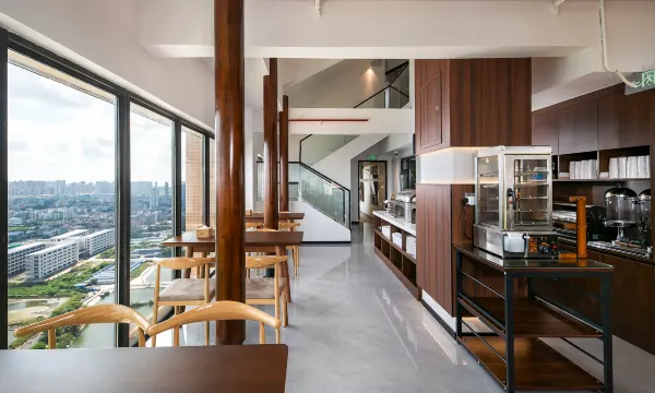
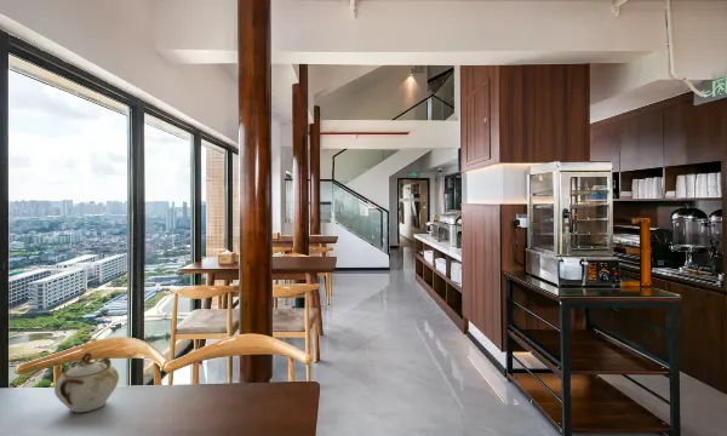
+ sugar bowl (87, 379)
